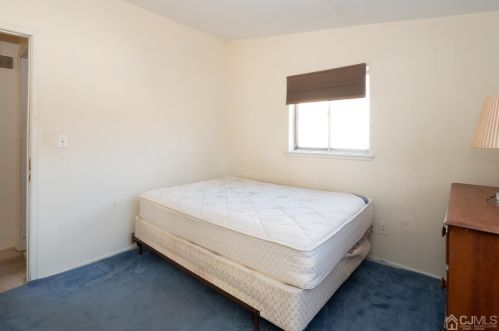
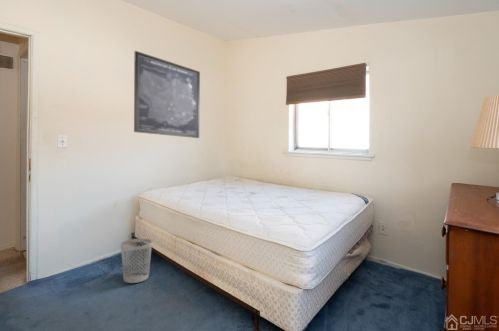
+ wastebasket (136, 260)
+ wall art (170, 98)
